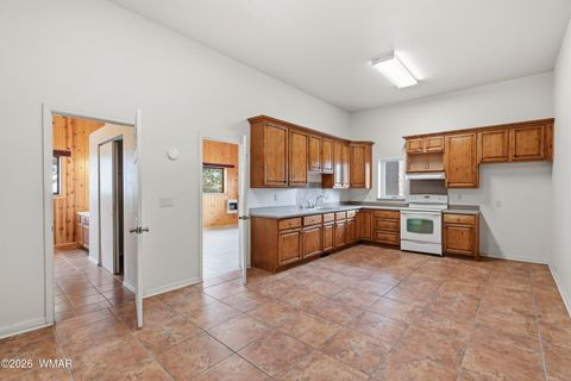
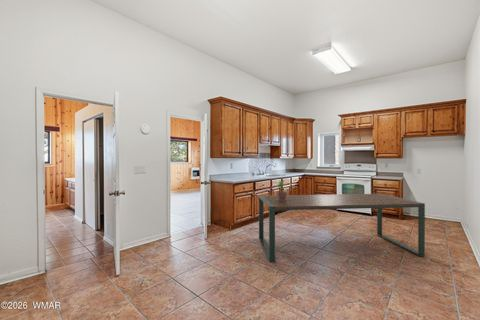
+ potted plant (282, 189)
+ dining table (333, 208)
